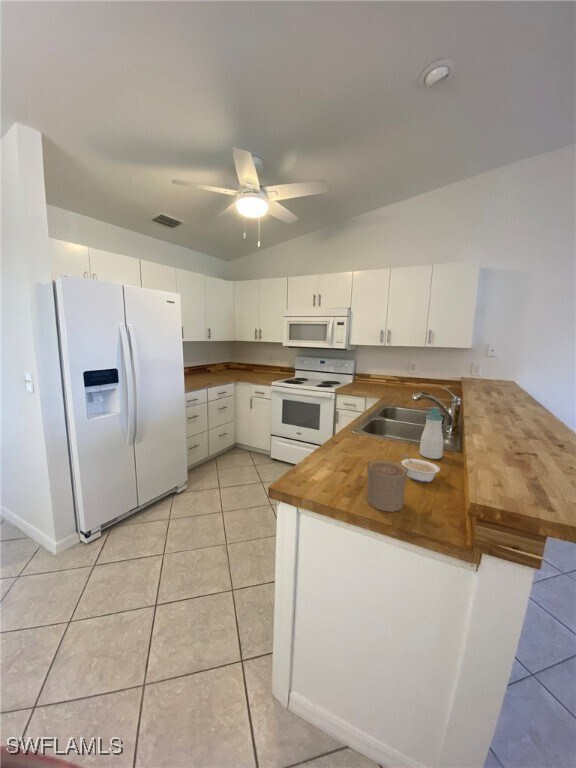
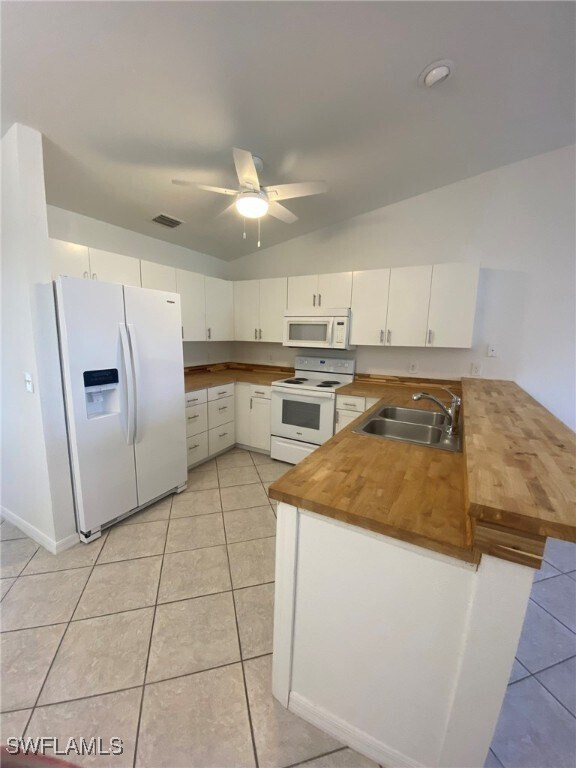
- cup (385, 484)
- soap bottle (432, 431)
- legume (418, 469)
